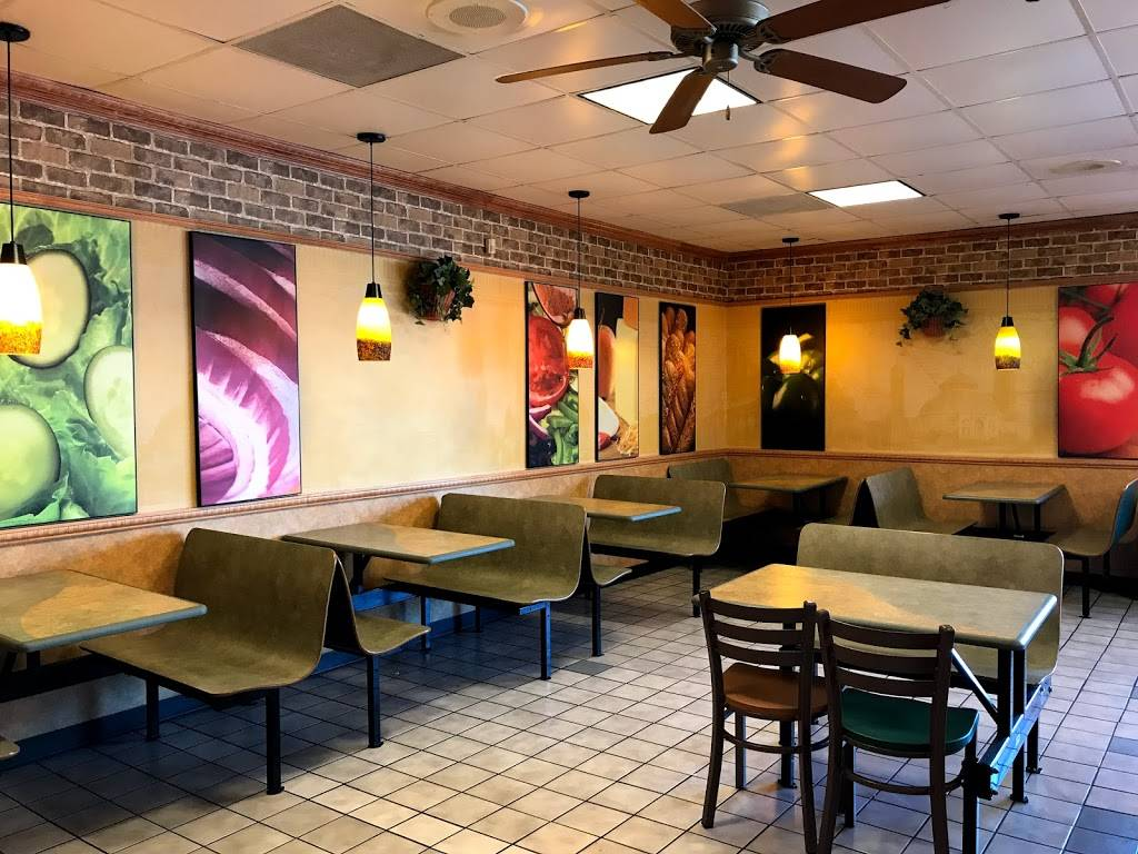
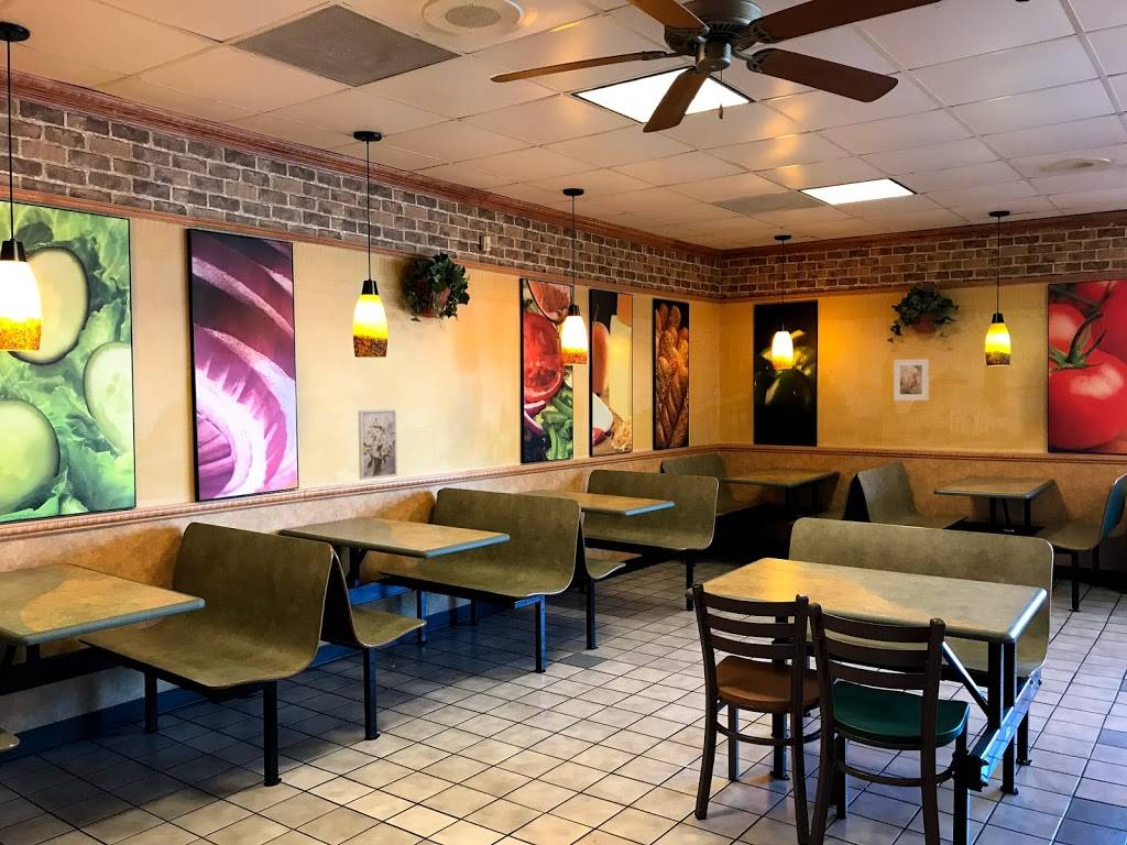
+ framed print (910, 380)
+ wall art (378, 443)
